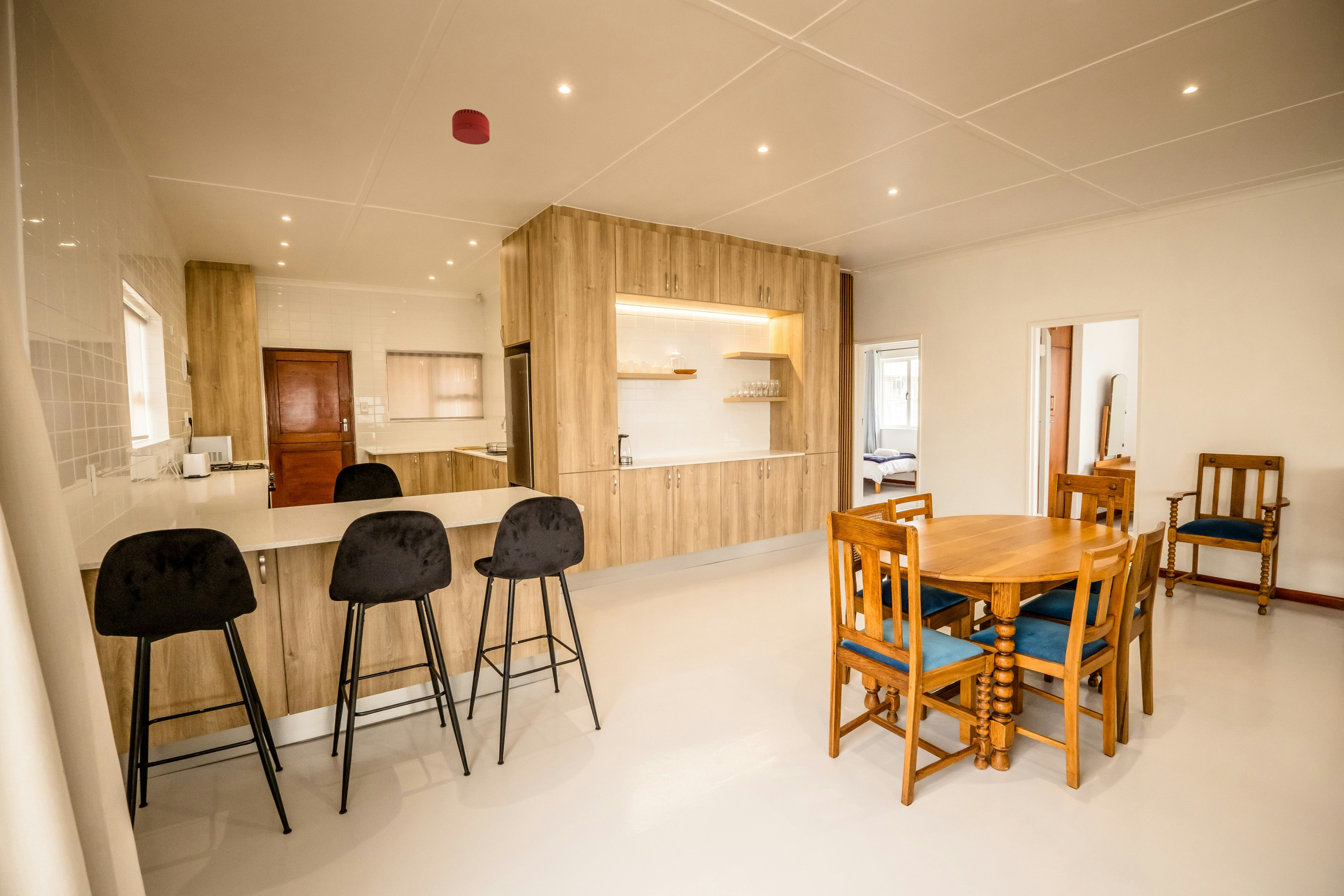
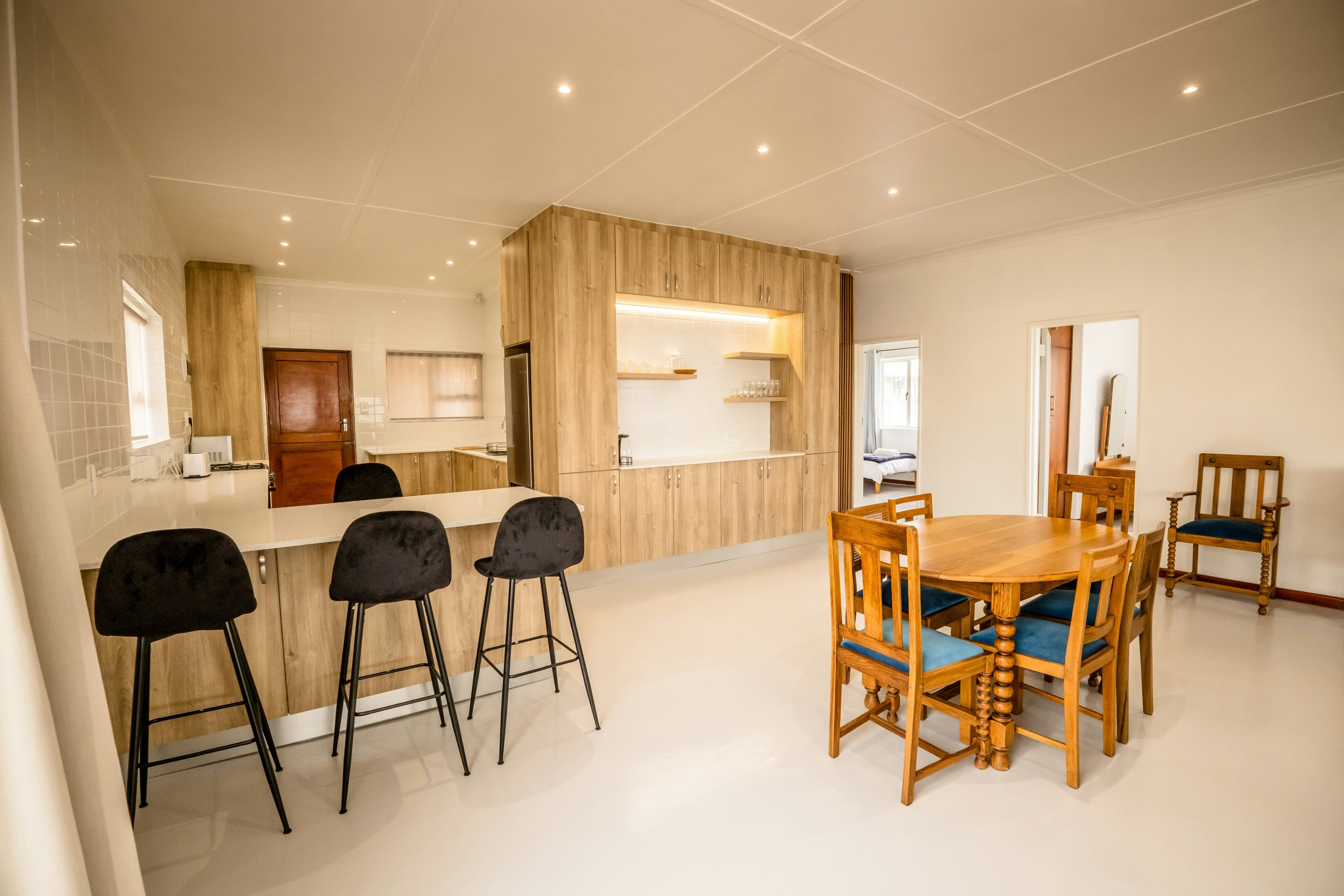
- smoke detector (471, 126)
